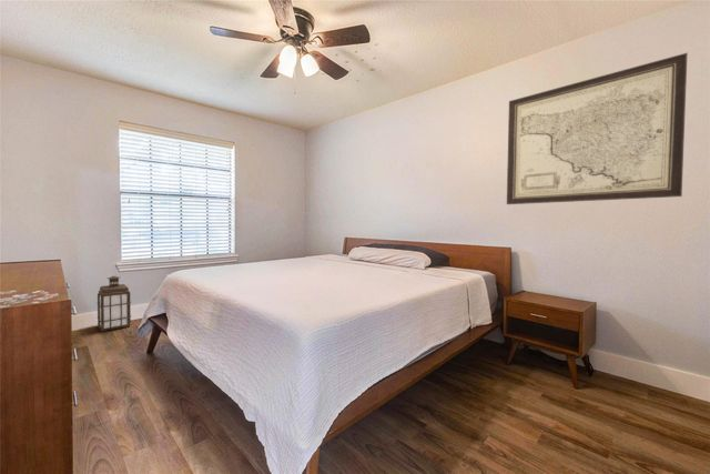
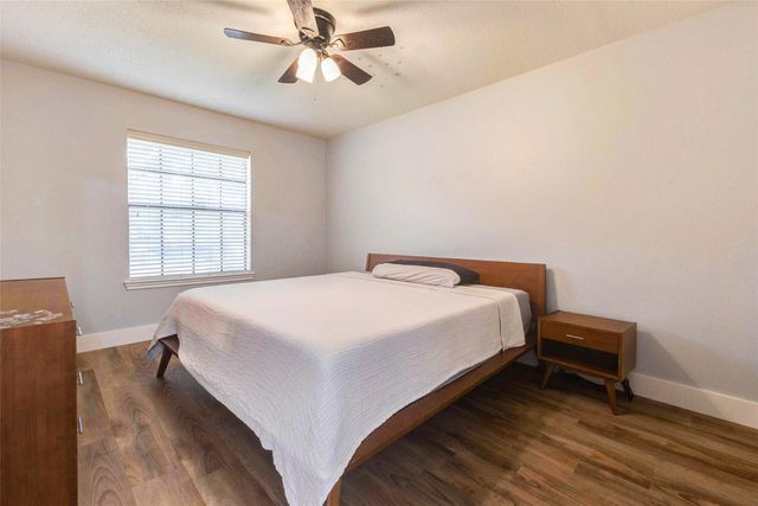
- wall art (581, 141)
- lantern (113, 301)
